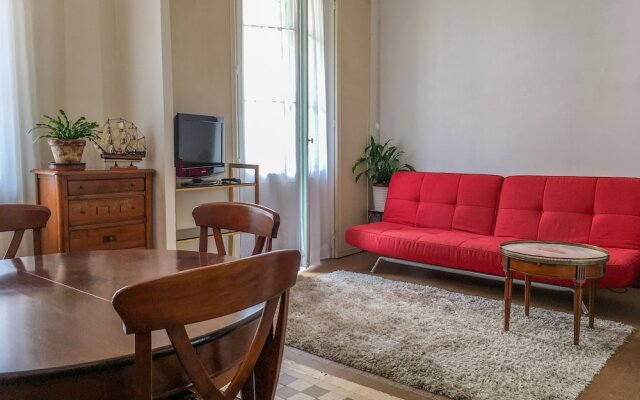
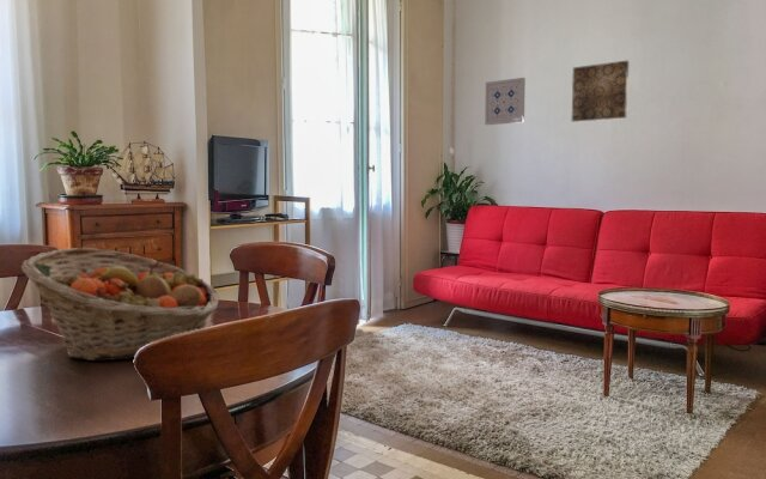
+ fruit basket (128, 296)
+ wall art (504, 102)
+ wall art (598, 92)
